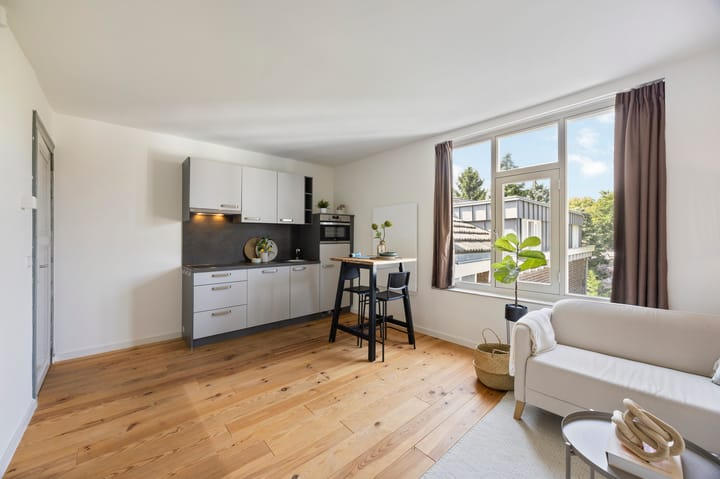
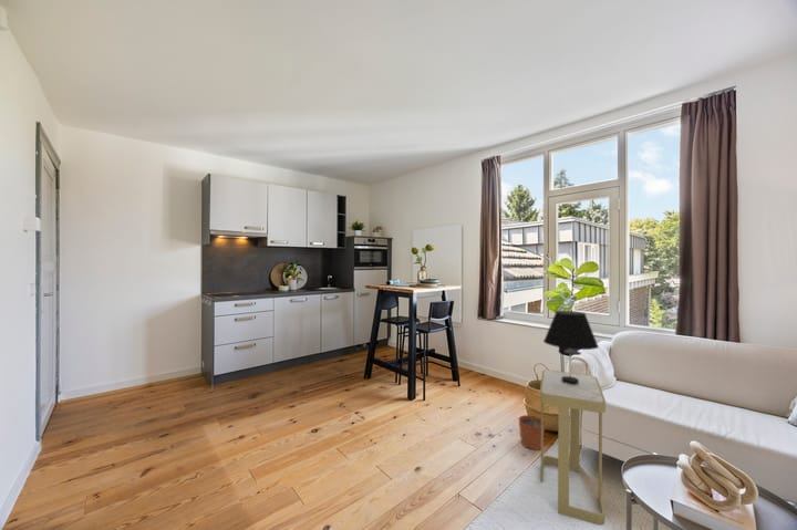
+ table lamp (570, 346)
+ plant pot (531, 426)
+ side table (570, 437)
